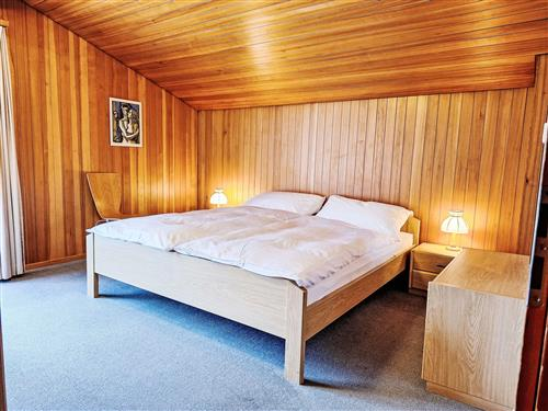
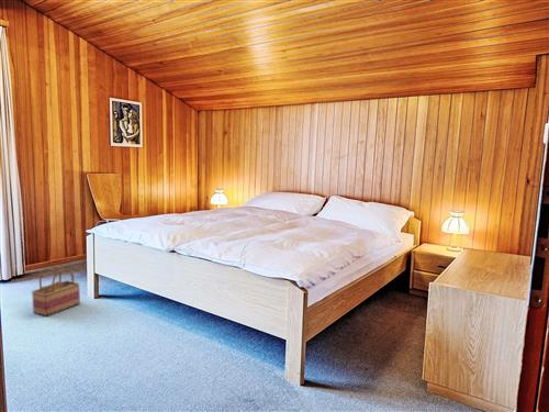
+ basket (56, 288)
